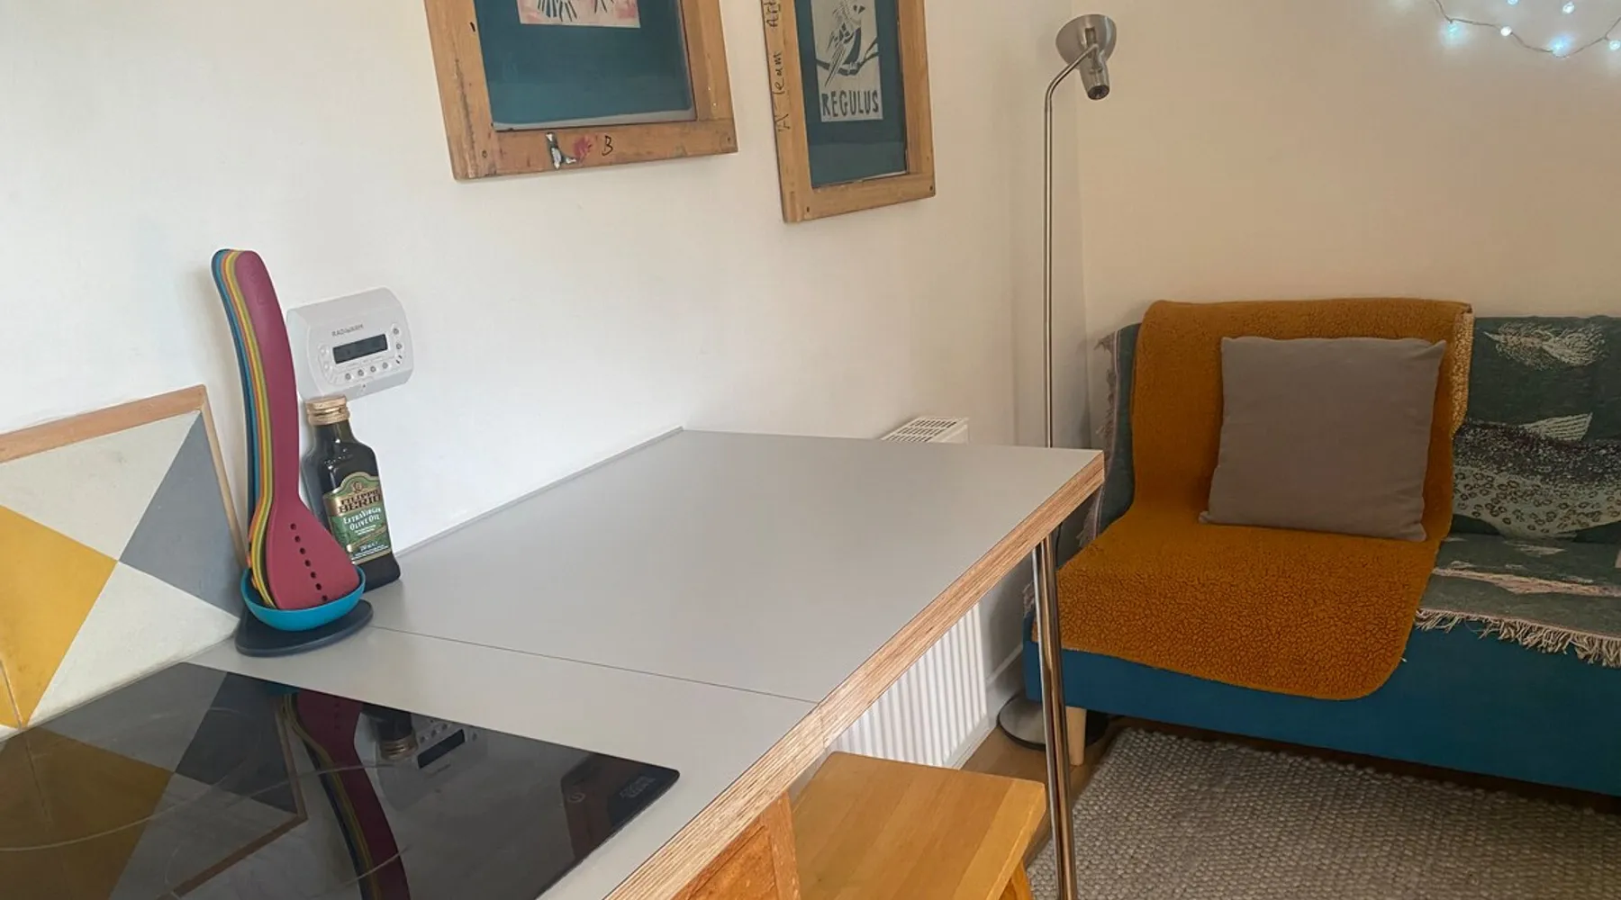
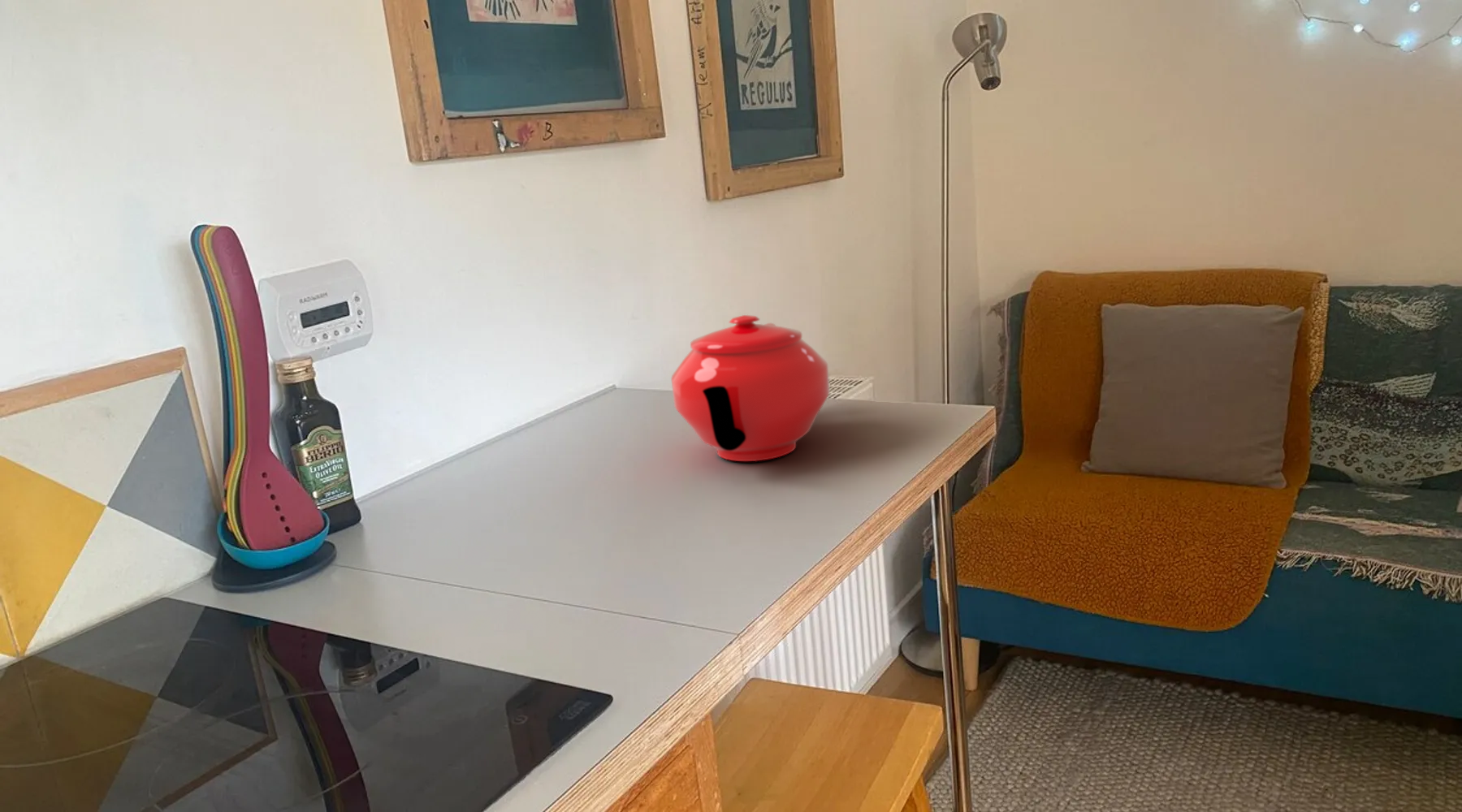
+ teapot (750, 382)
